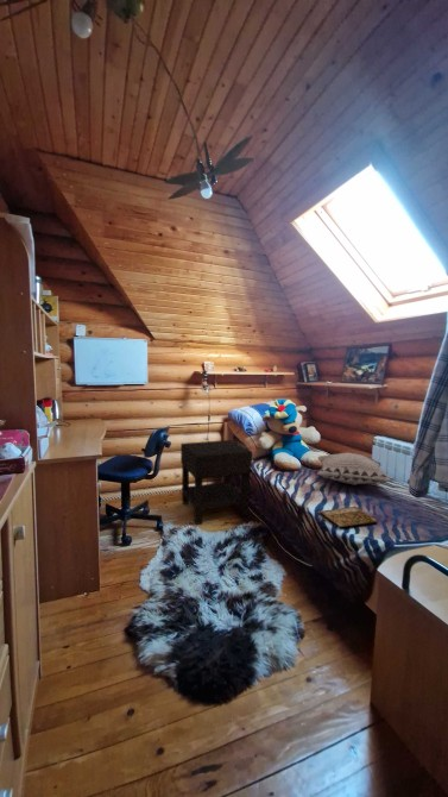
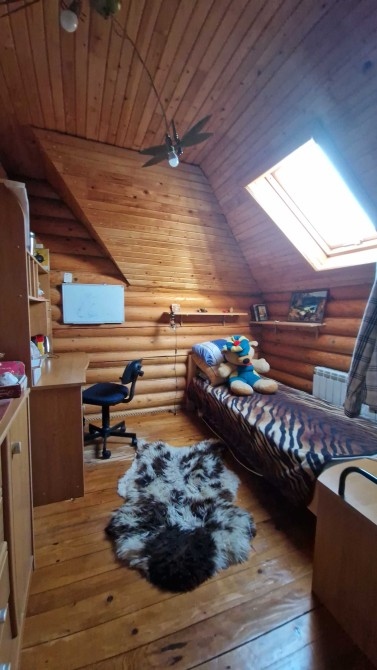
- decorative pillow (351, 467)
- book (346, 516)
- nightstand (214, 477)
